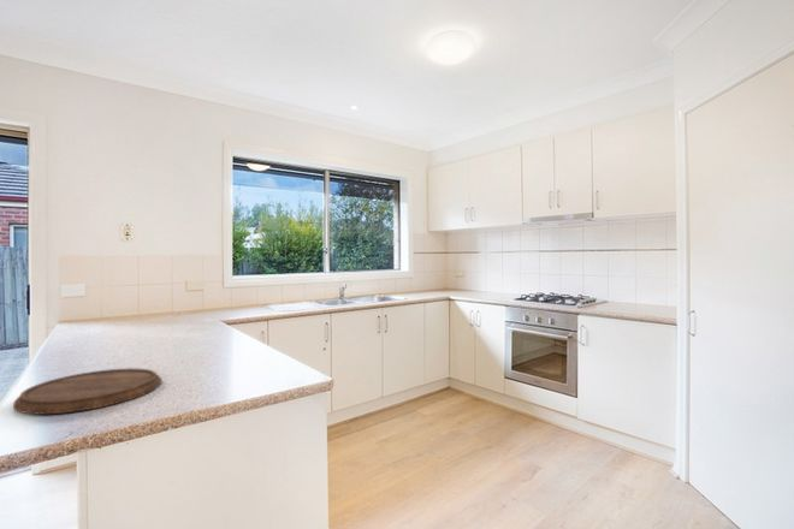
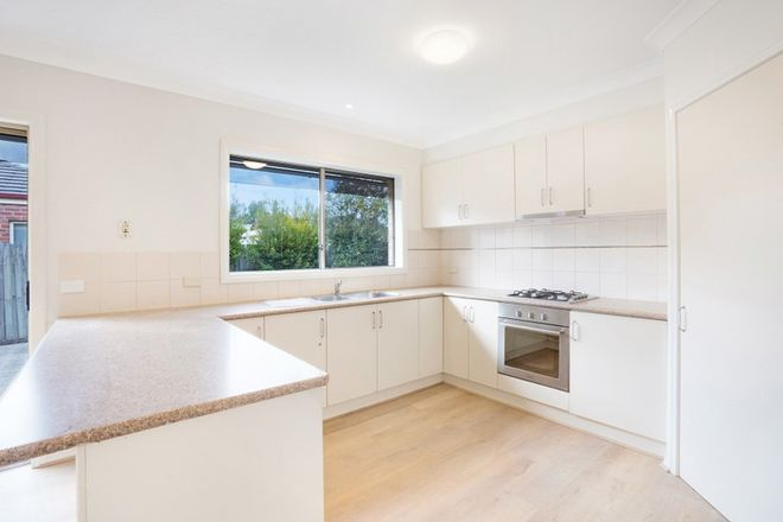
- cutting board (94, 387)
